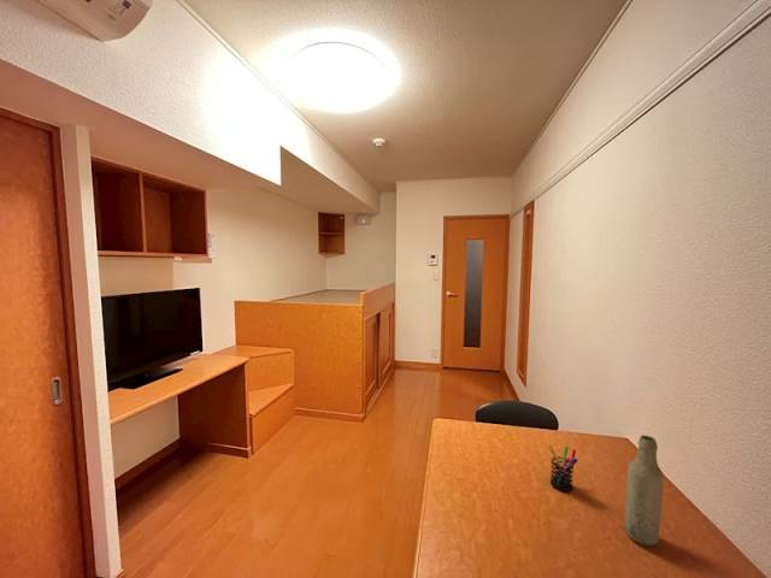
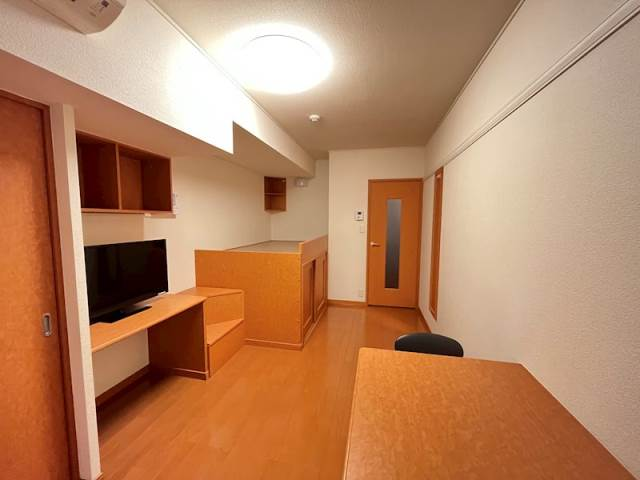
- bottle (645, 488)
- pen holder (564, 465)
